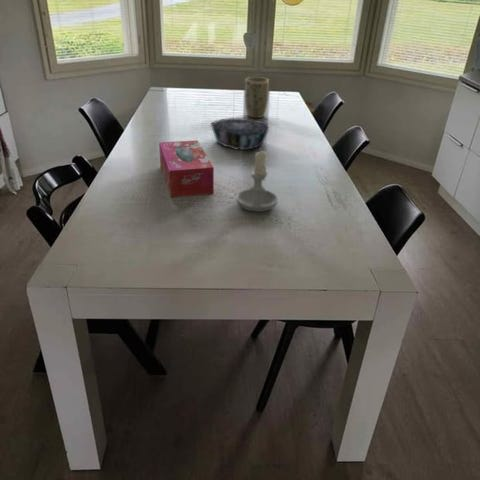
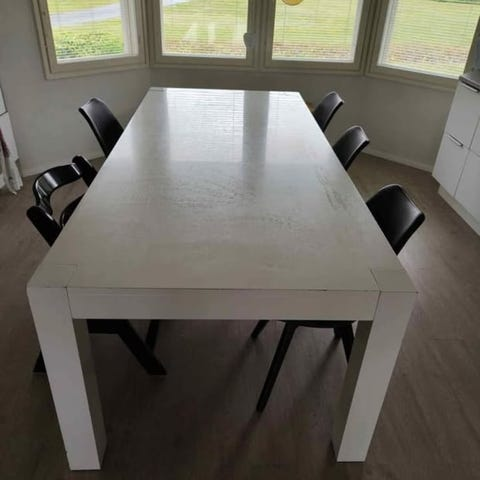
- candle (258, 178)
- plant pot (256, 97)
- tissue box (185, 166)
- decorative bowl (239, 134)
